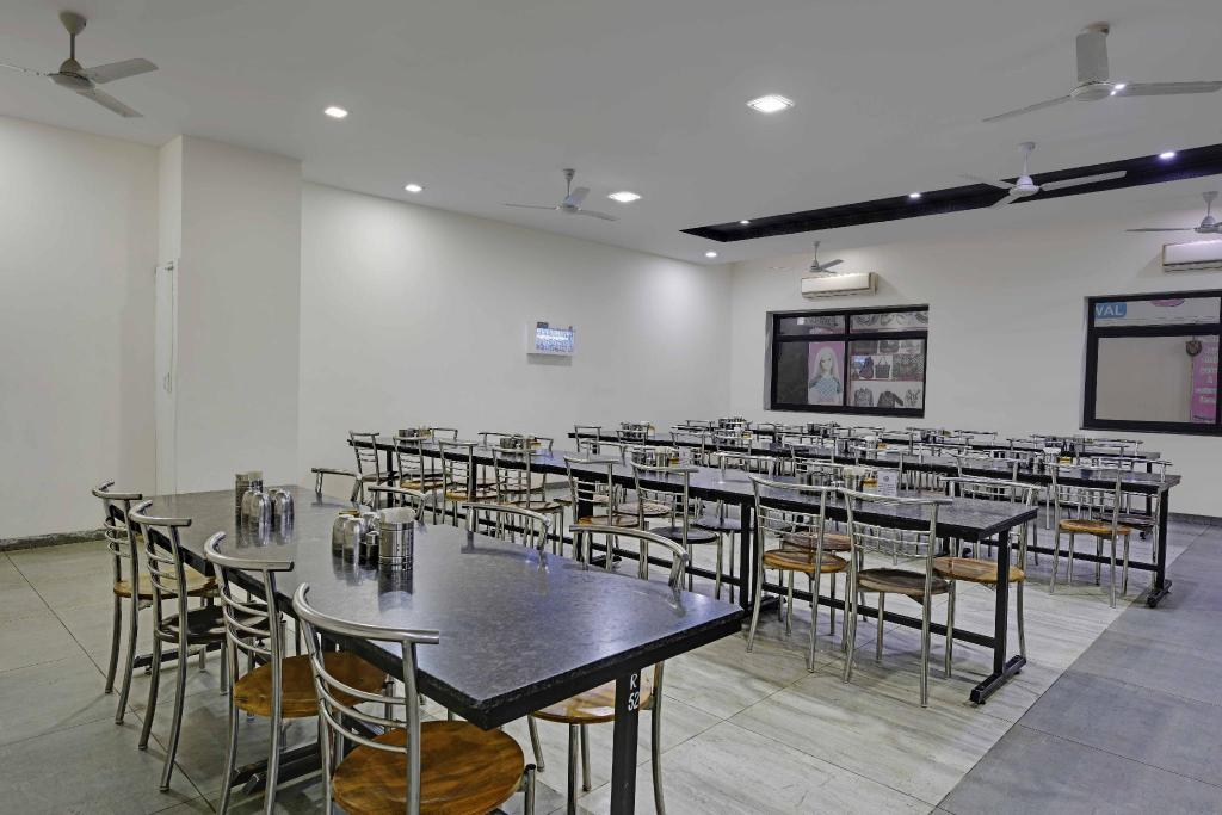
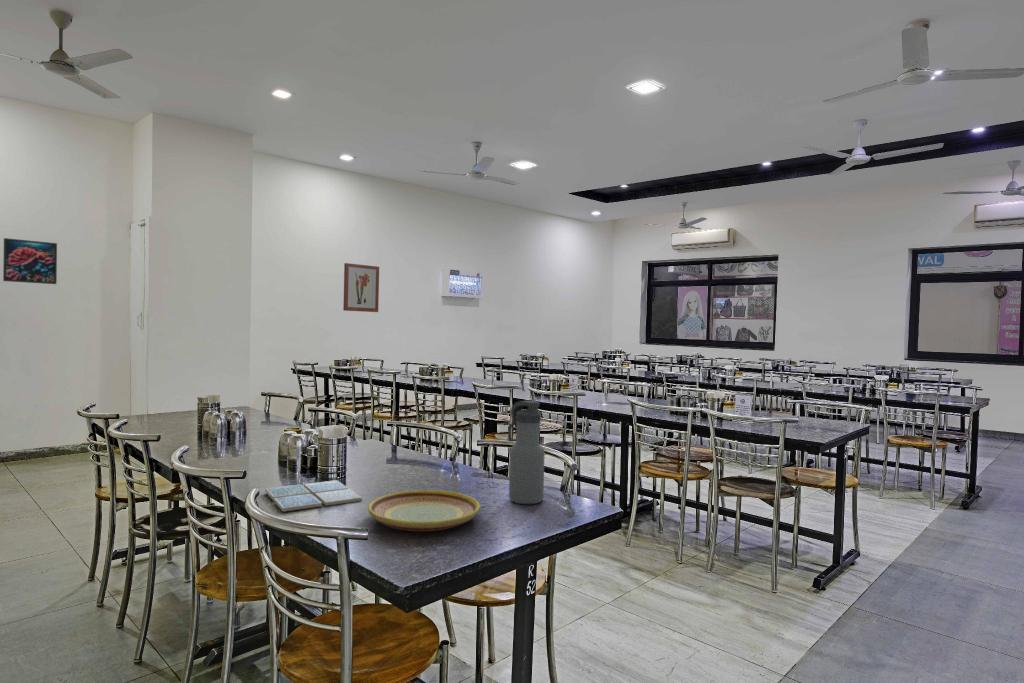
+ water bottle (526, 450)
+ drink coaster (312, 495)
+ plate (424, 511)
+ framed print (30, 261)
+ wall art (361, 288)
